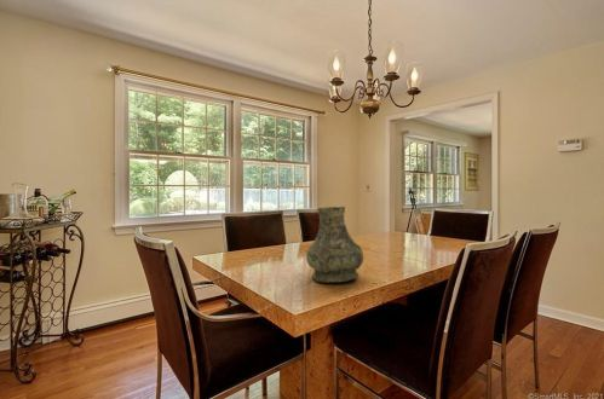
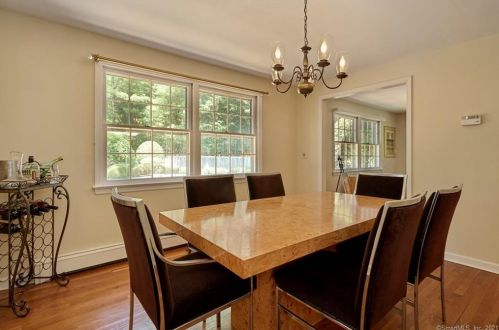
- vase (334, 242)
